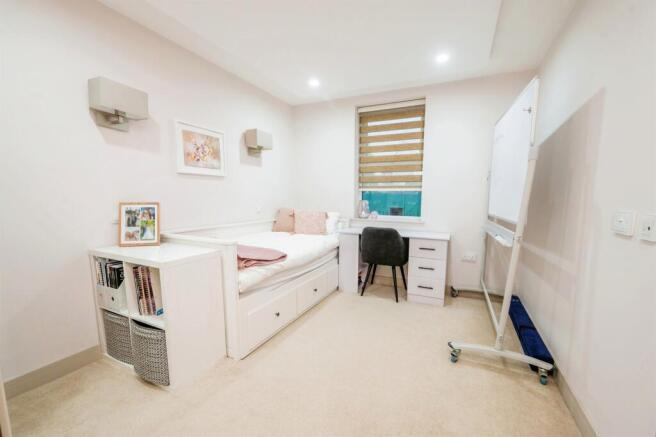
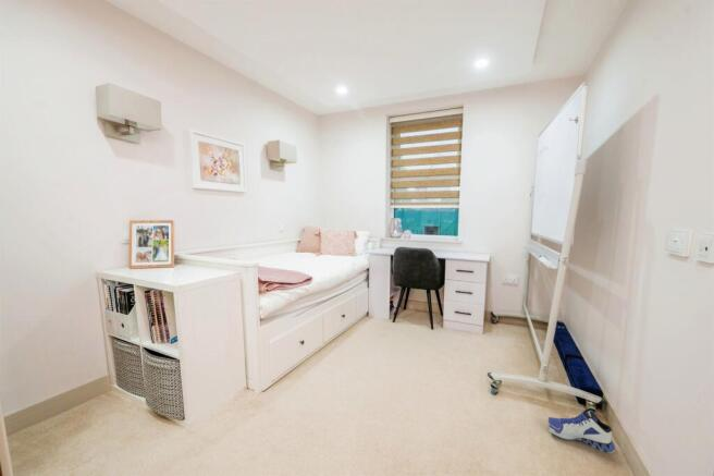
+ sneaker (579, 423)
